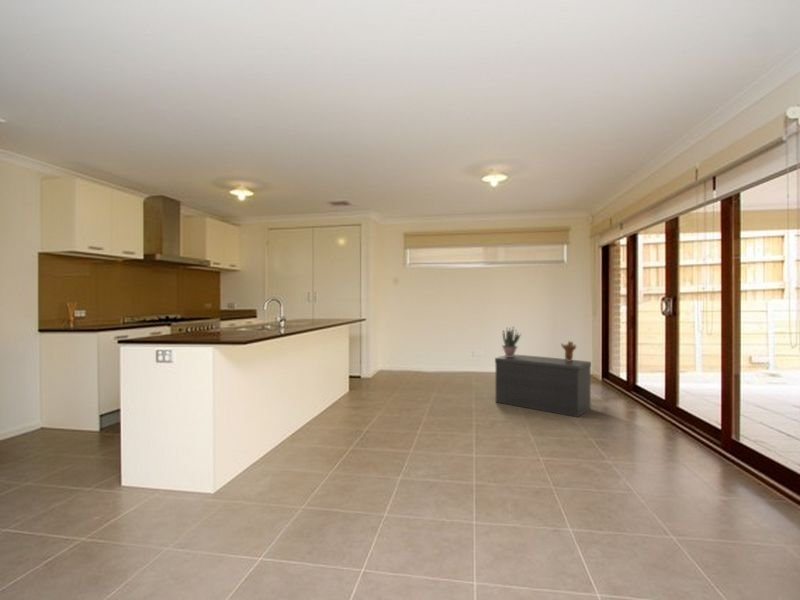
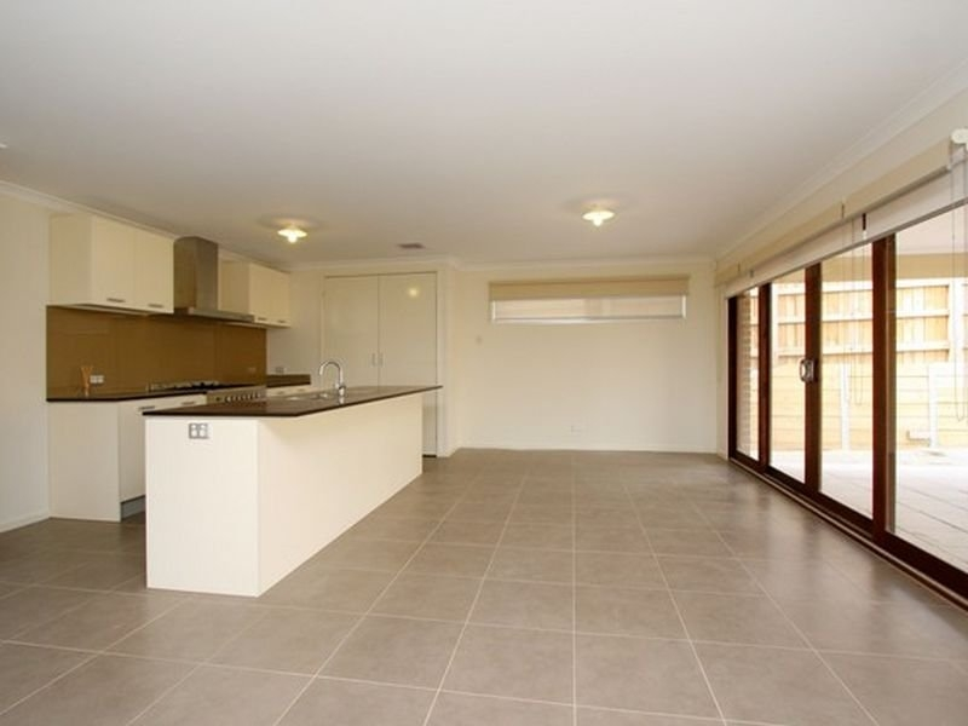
- potted plant (511, 341)
- ceramic vessel (569, 350)
- bench (541, 382)
